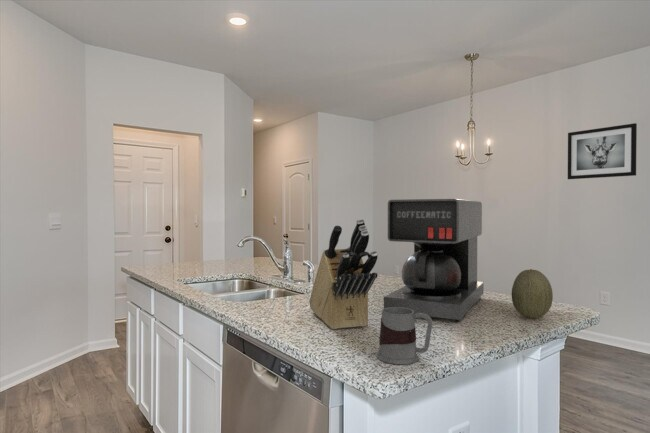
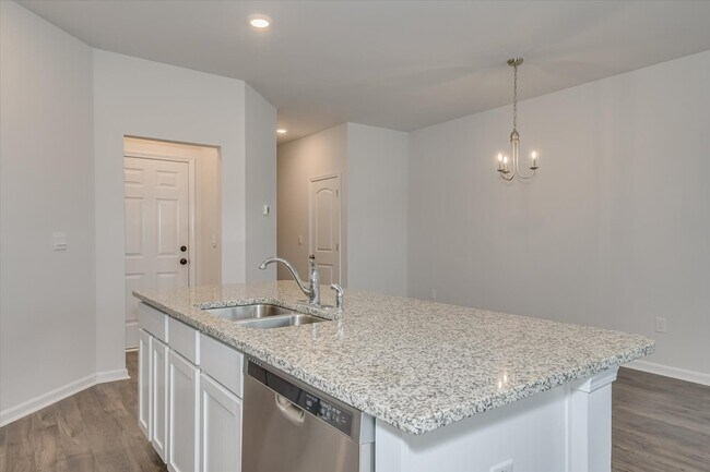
- mug (404, 334)
- coffee maker (438, 252)
- wall art (600, 152)
- knife block (340, 269)
- fruit (531, 293)
